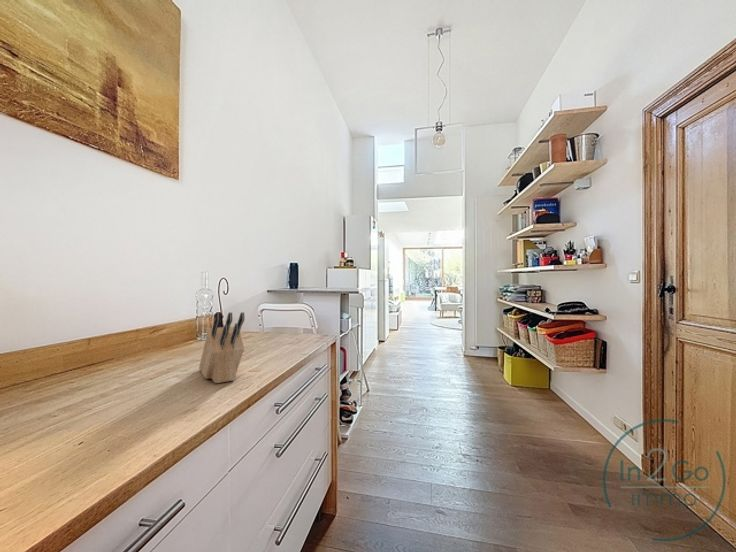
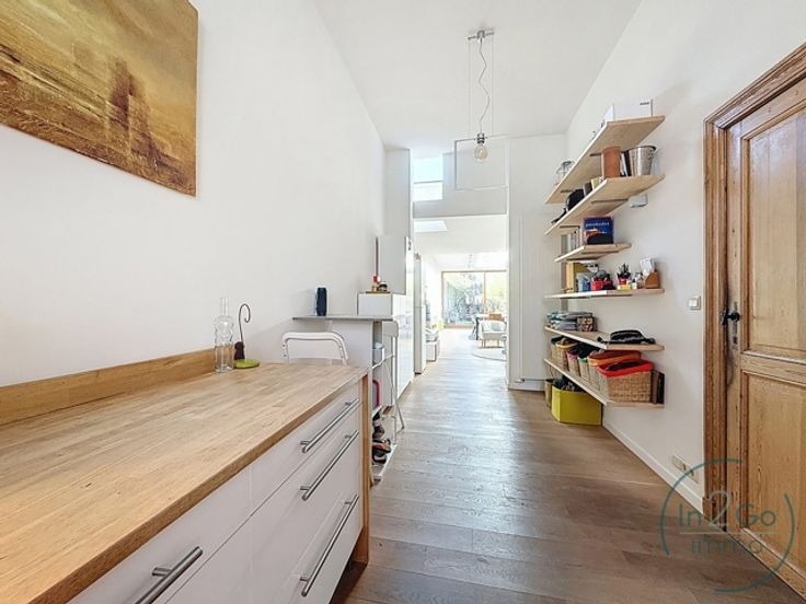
- knife block (221, 343)
